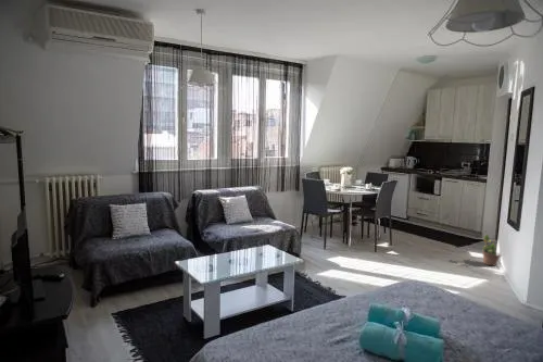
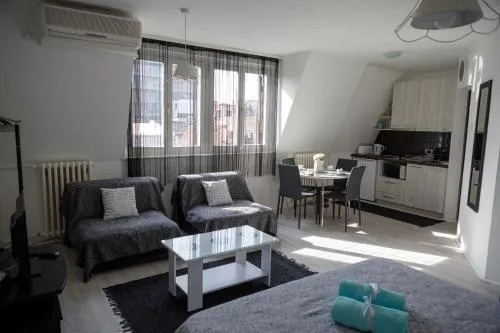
- potted plant (491, 249)
